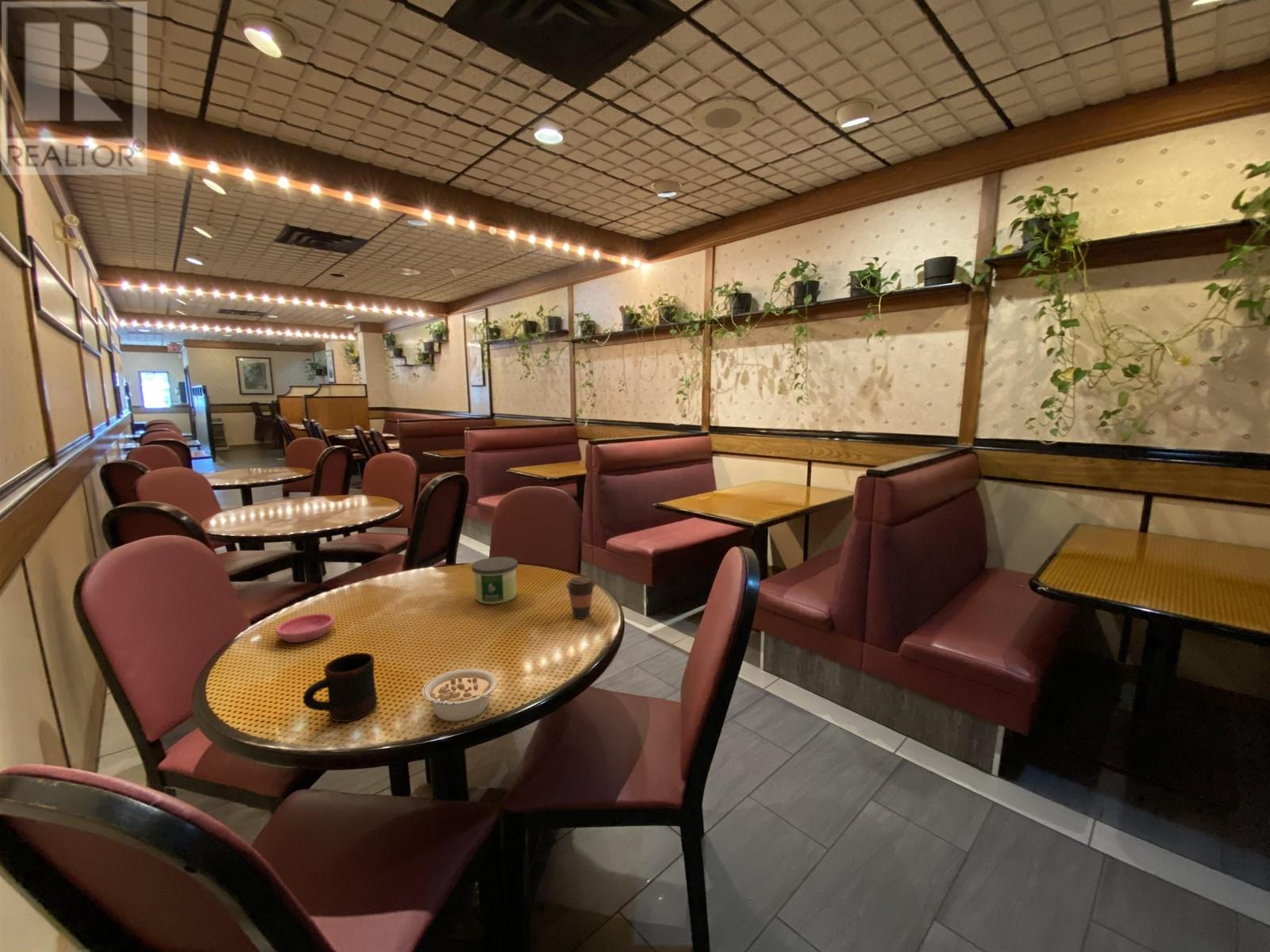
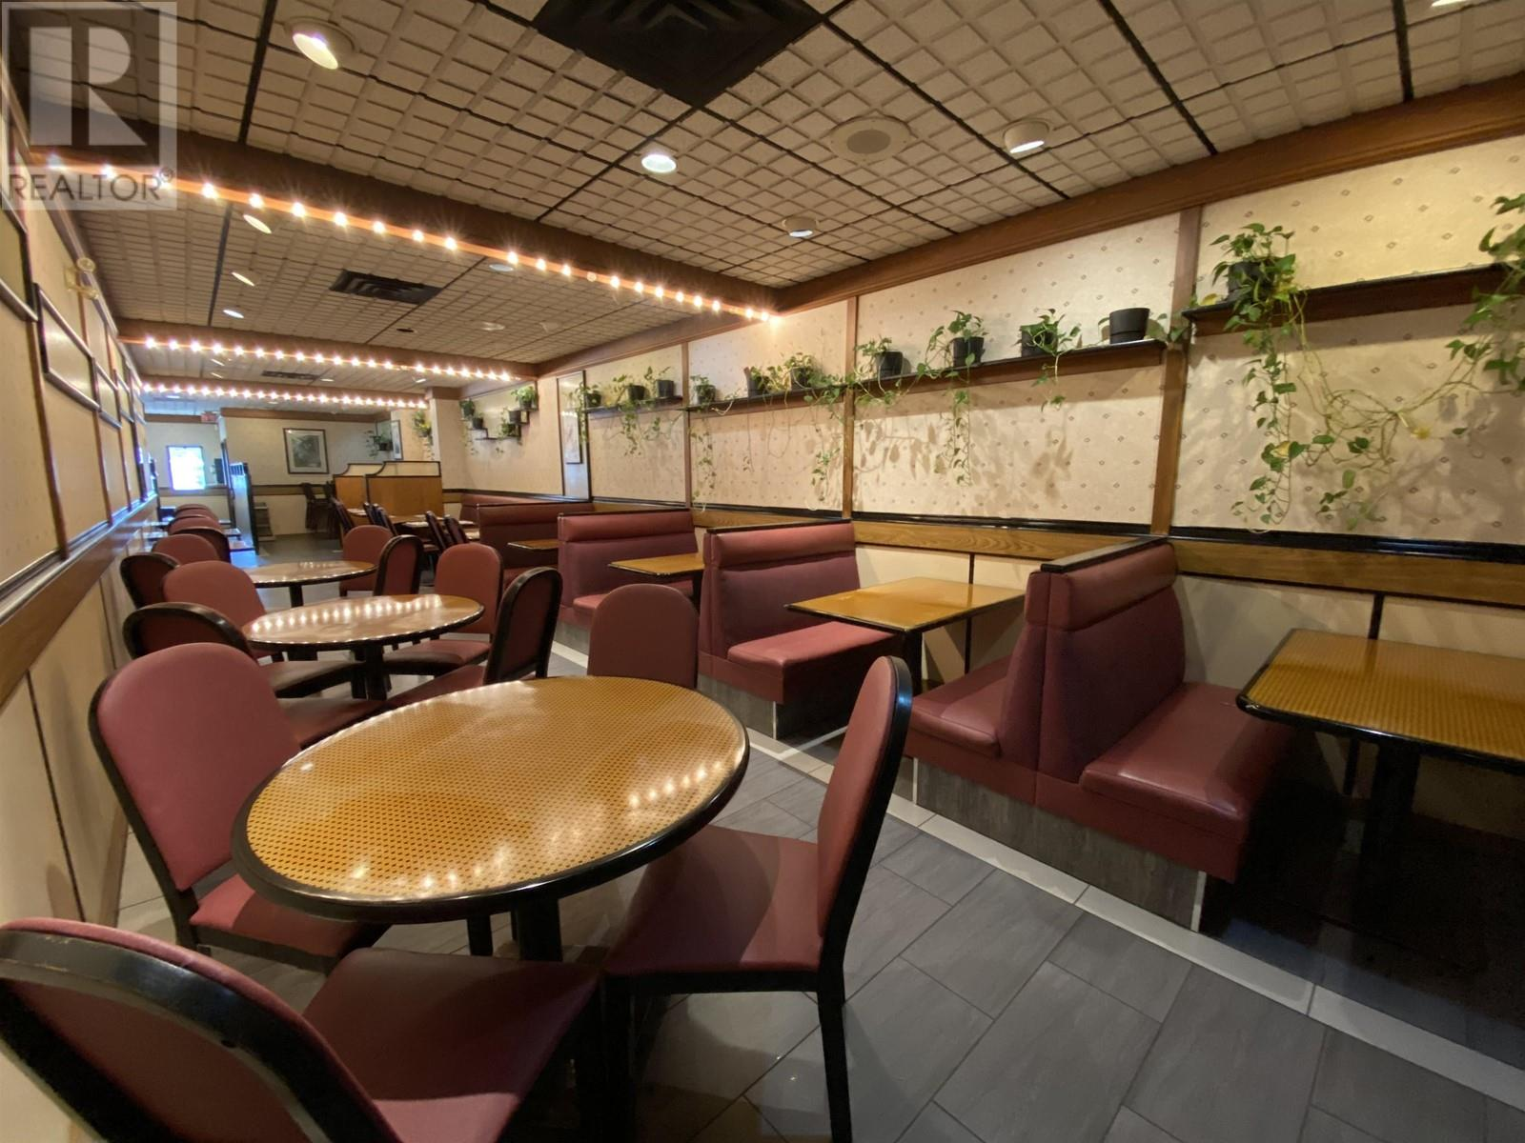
- mug (341, 691)
- saucer (306, 628)
- candle (495, 581)
- legume (464, 694)
- coffee cup (580, 597)
